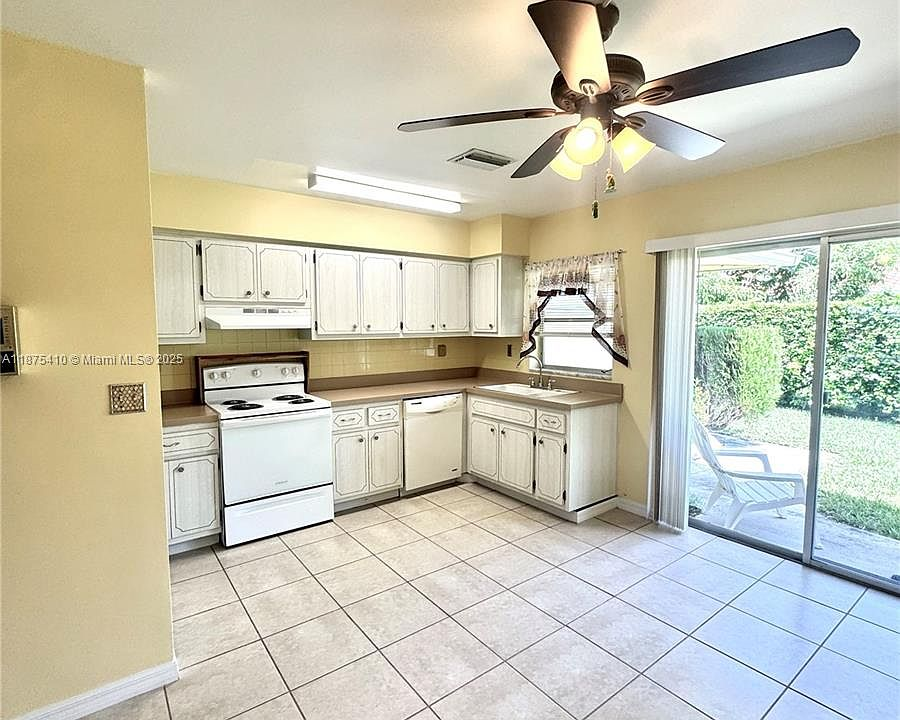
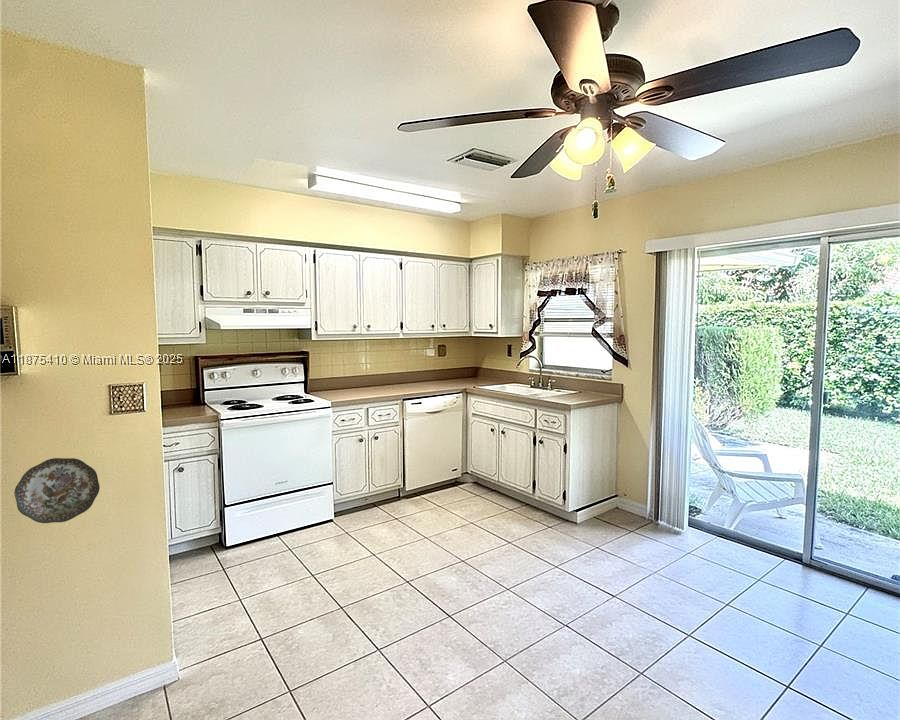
+ decorative plate (59, 489)
